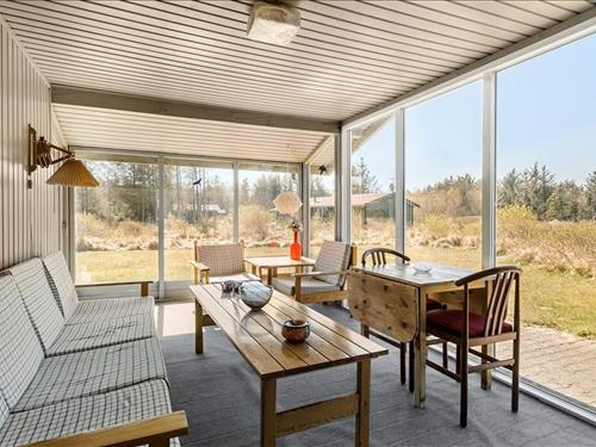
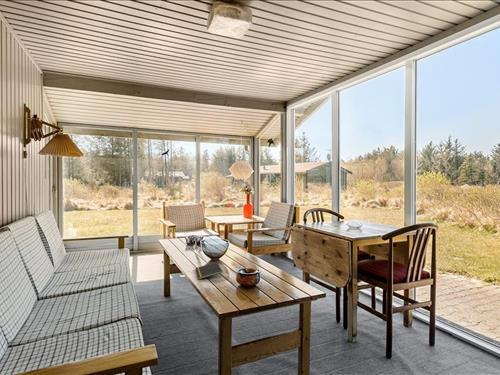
+ notepad (208, 270)
